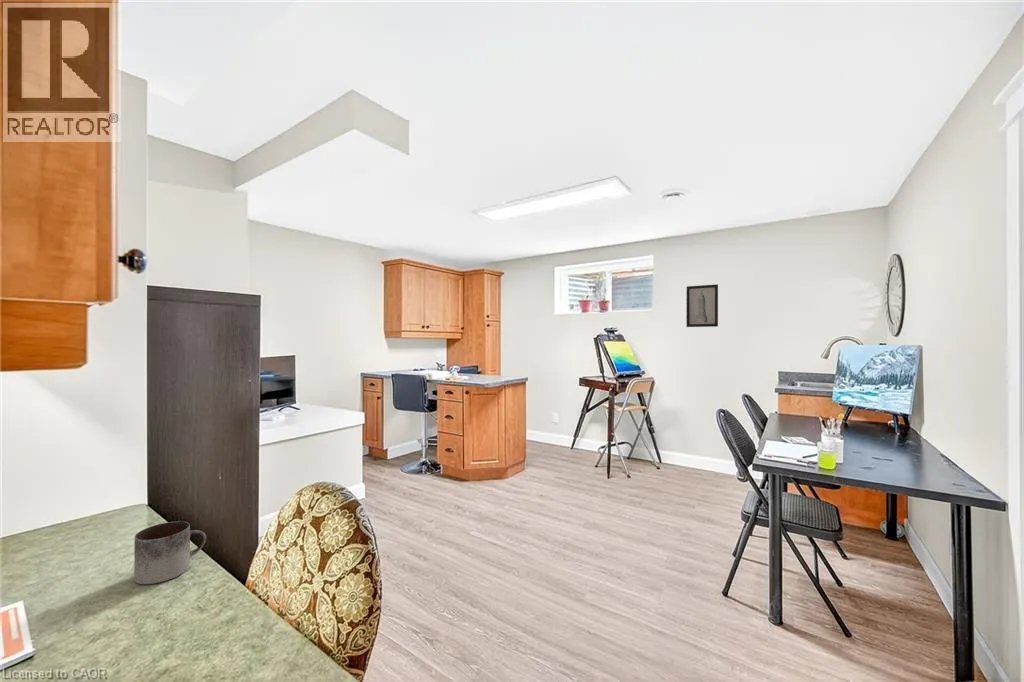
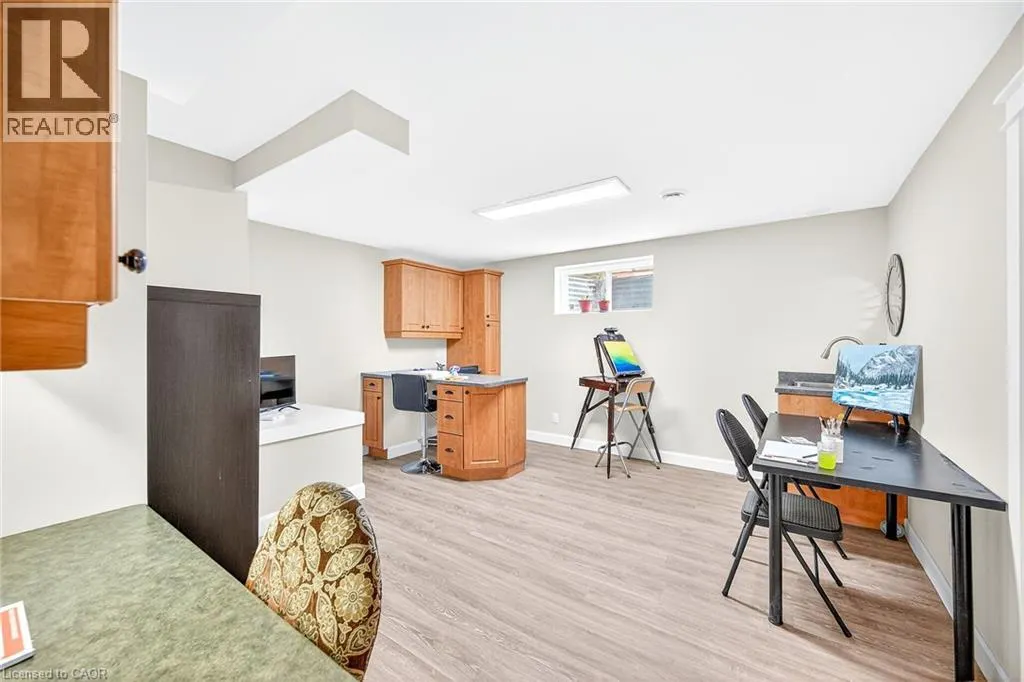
- wall art (701, 306)
- mug (170, 548)
